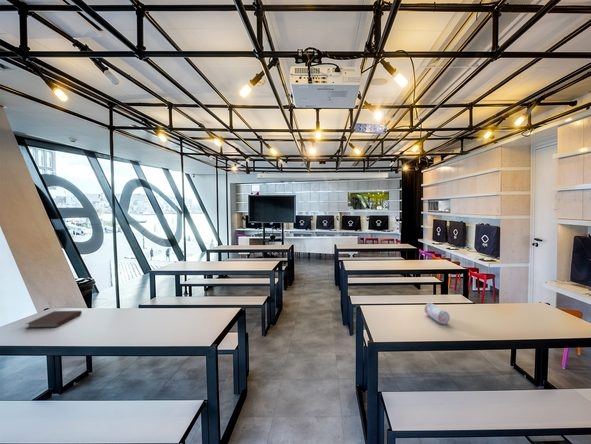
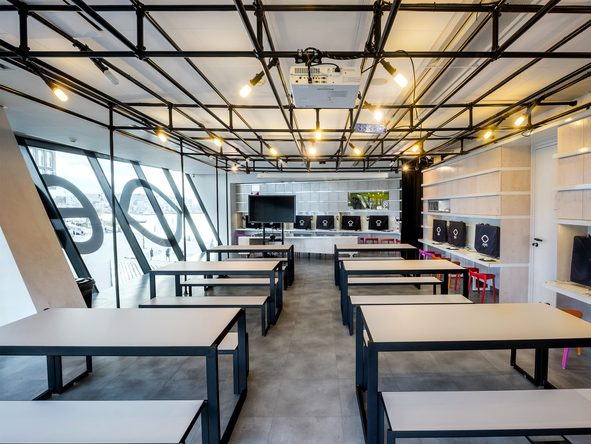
- notebook (55, 318)
- pencil case (436, 312)
